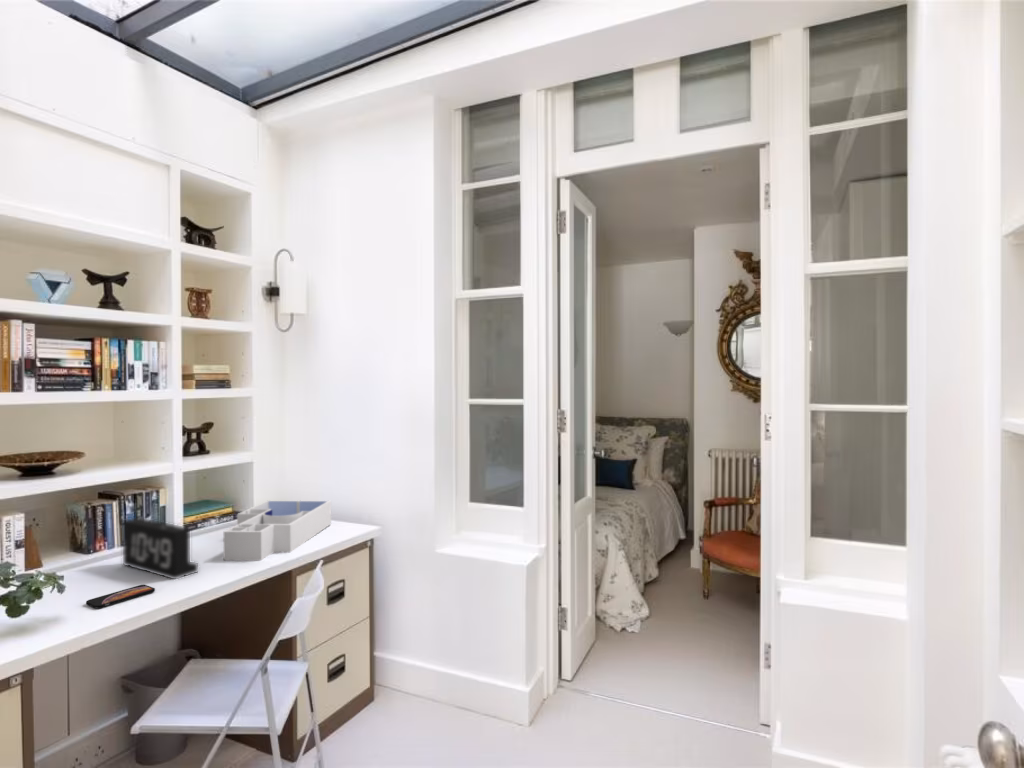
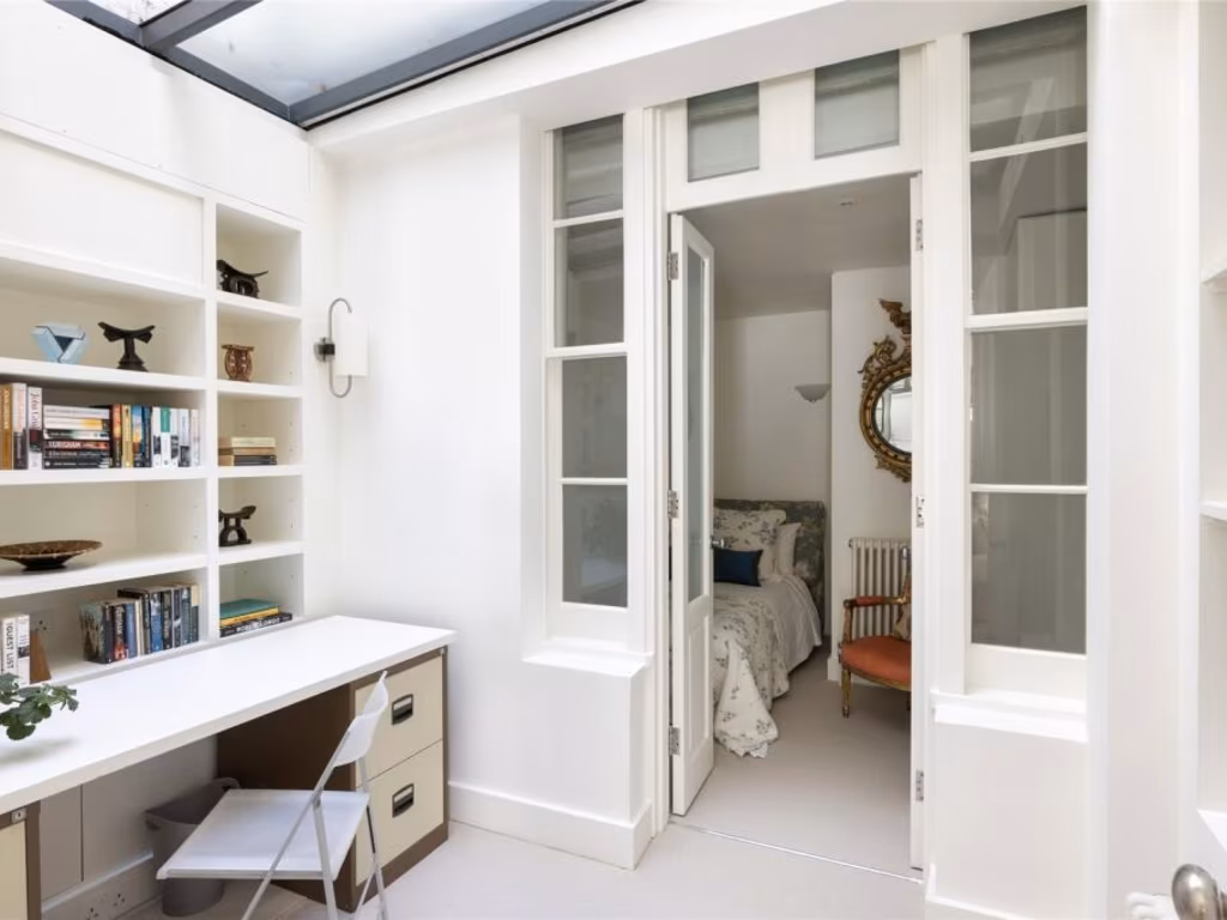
- desk organizer (272, 527)
- smartphone (121, 596)
- alarm clock (159, 544)
